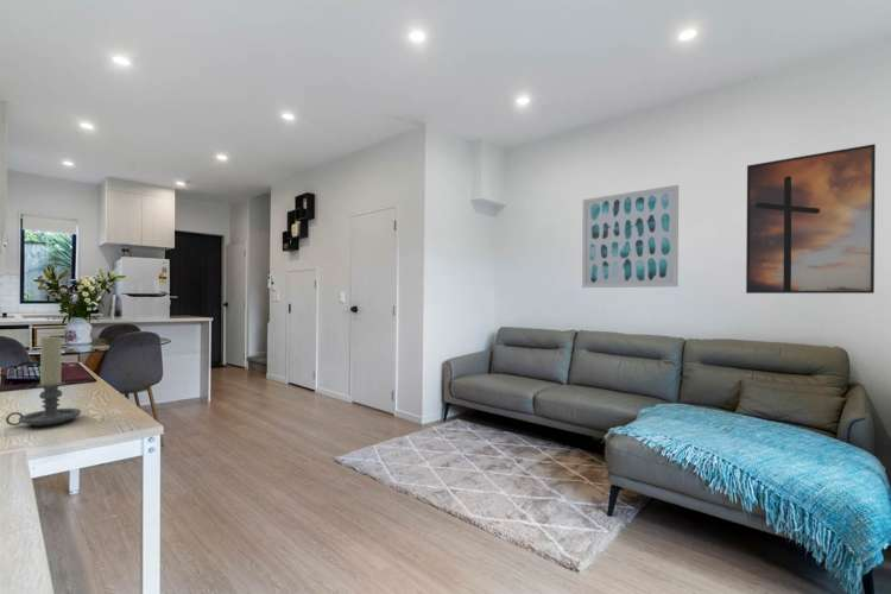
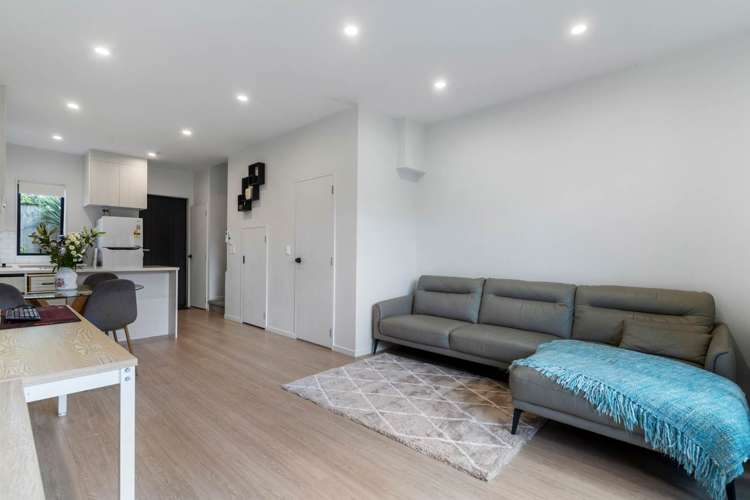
- wall art (626, 240)
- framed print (805, 225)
- candle holder (44, 379)
